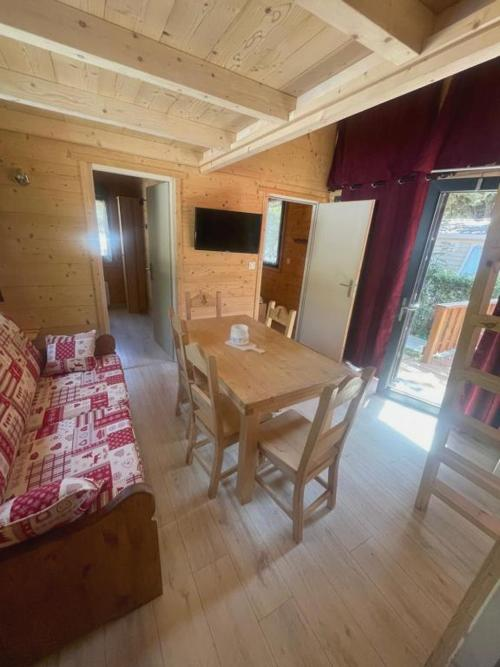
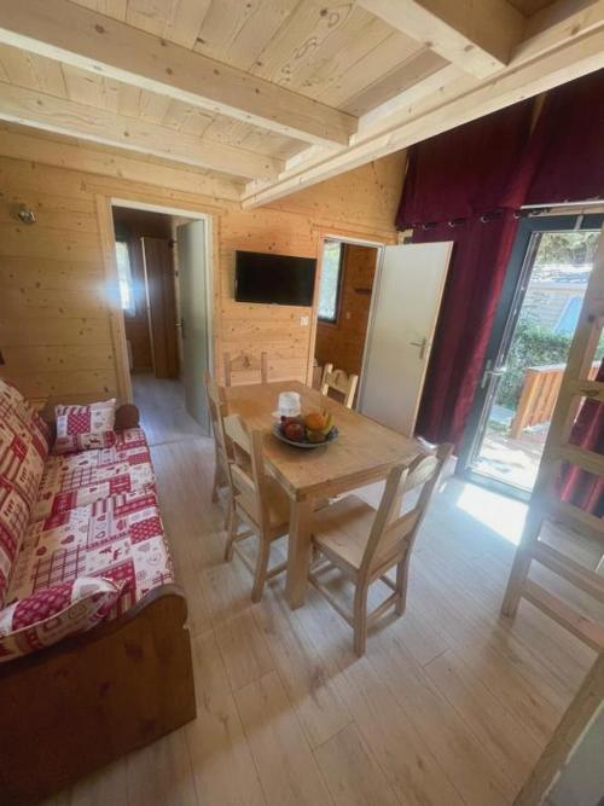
+ fruit bowl (306, 427)
